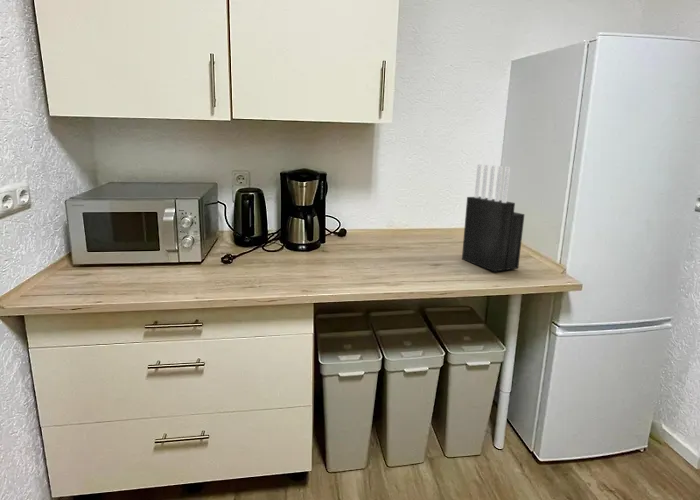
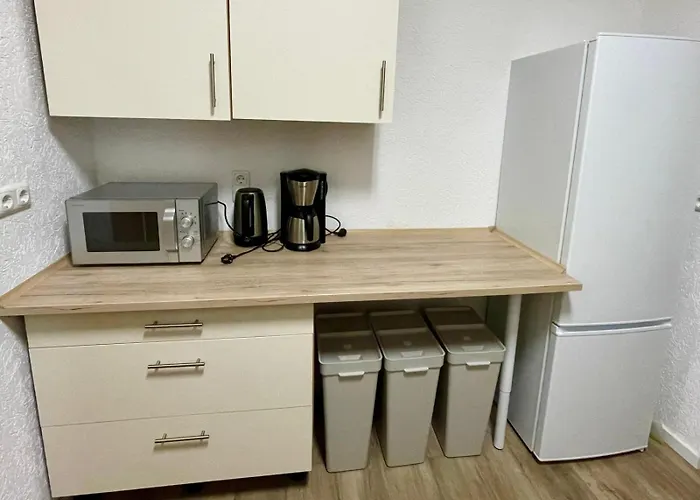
- knife block (496, 215)
